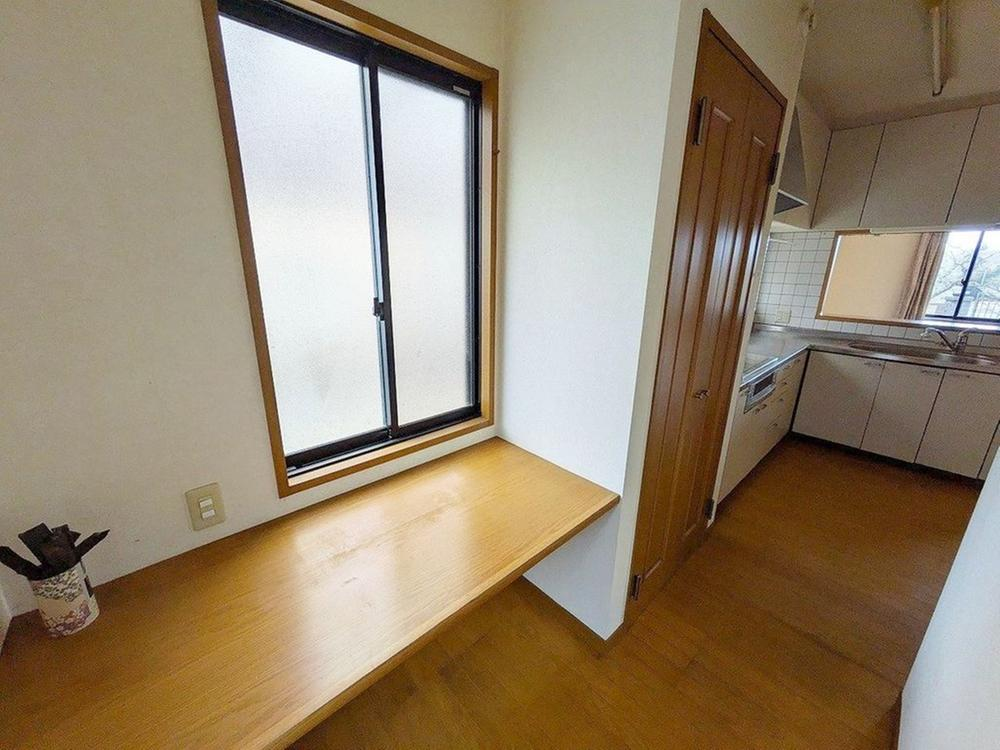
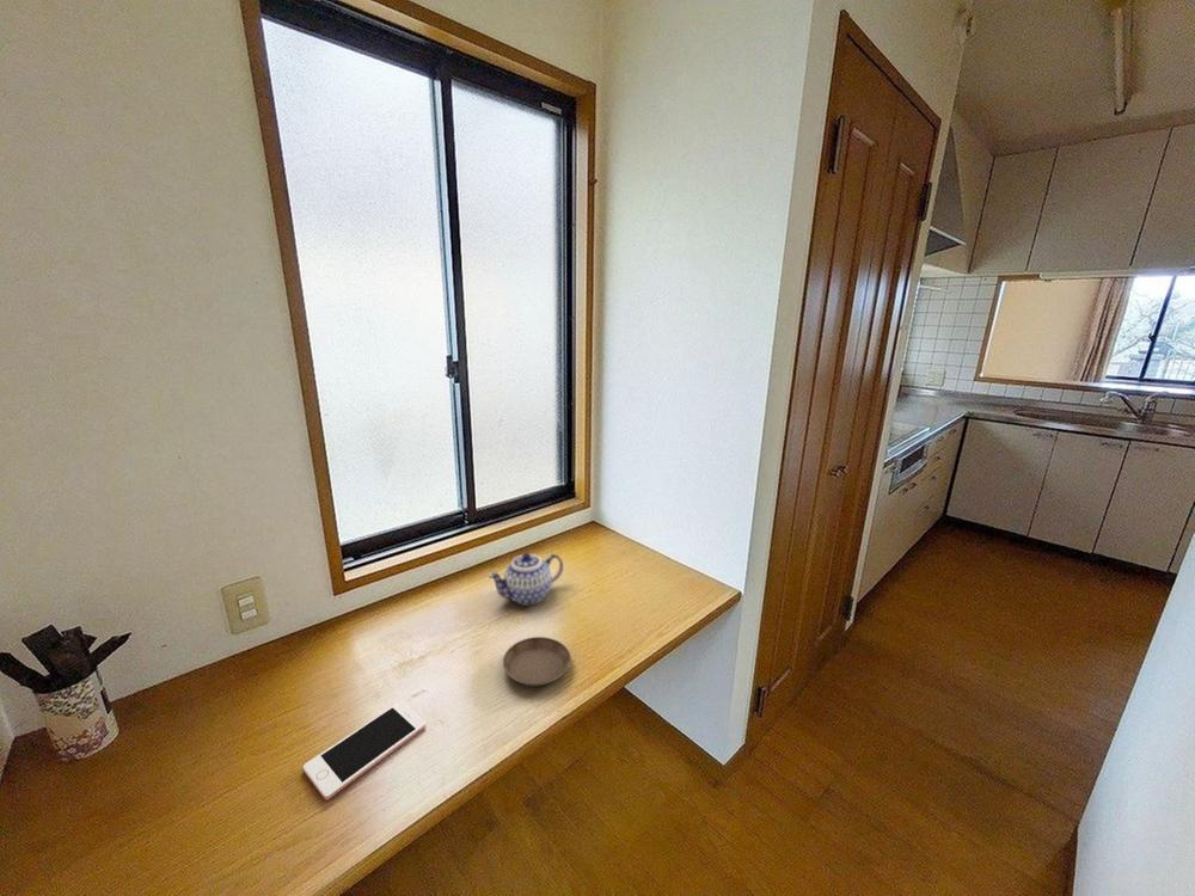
+ teapot (527, 575)
+ cell phone (367, 744)
+ saucer (537, 663)
